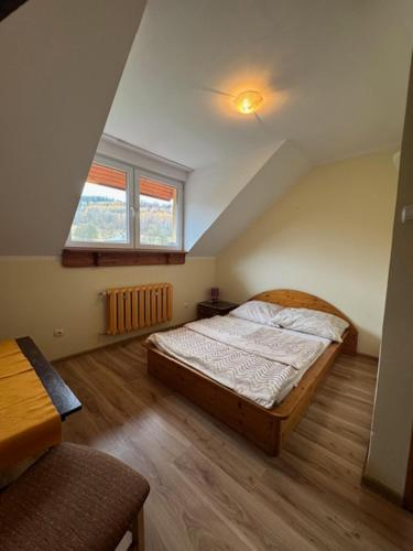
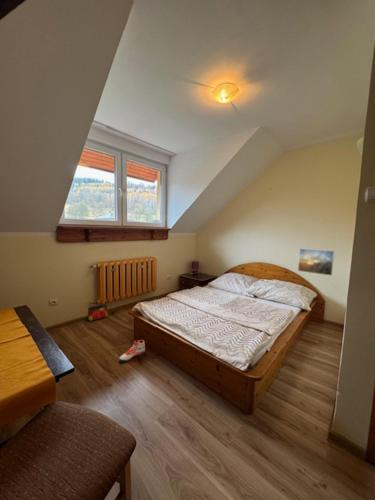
+ sneaker (132, 349)
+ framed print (315, 261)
+ bag (97, 311)
